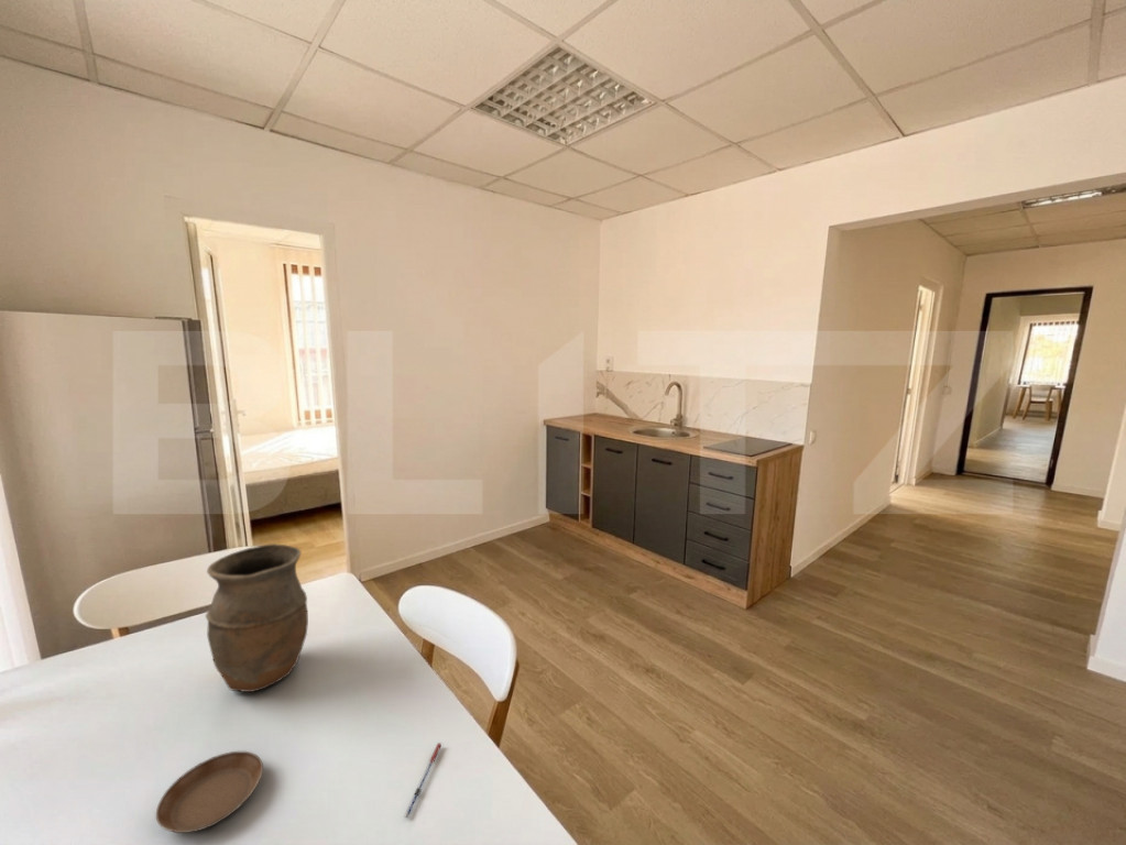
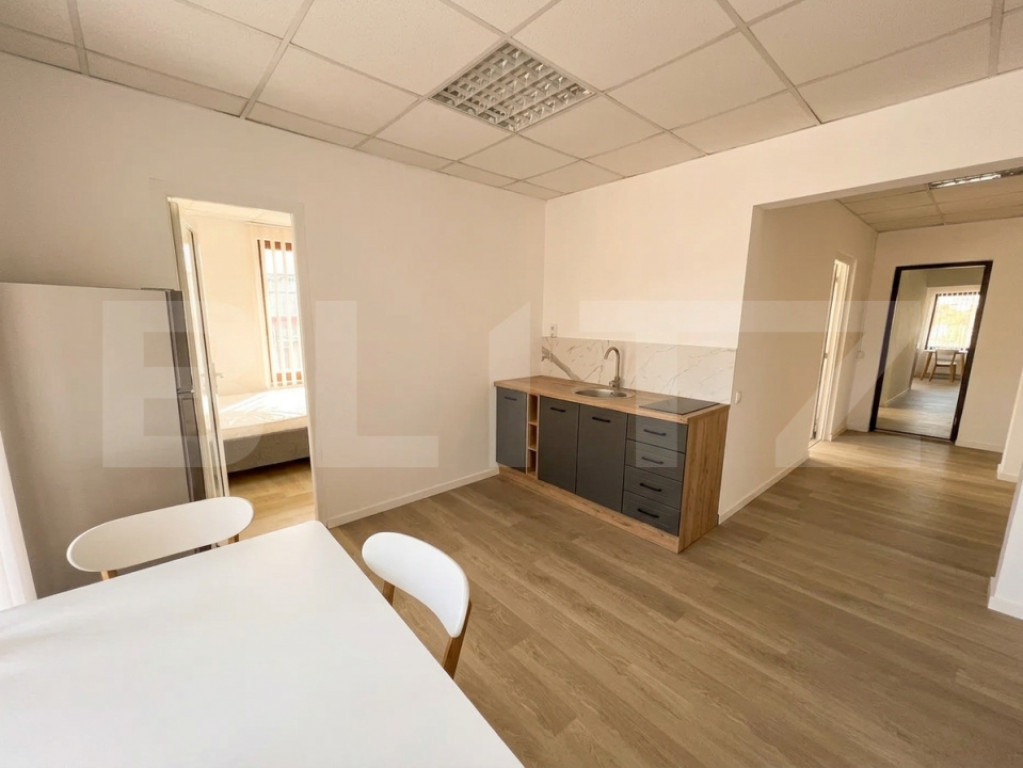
- vase (260, 617)
- saucer (212, 793)
- pen (424, 777)
